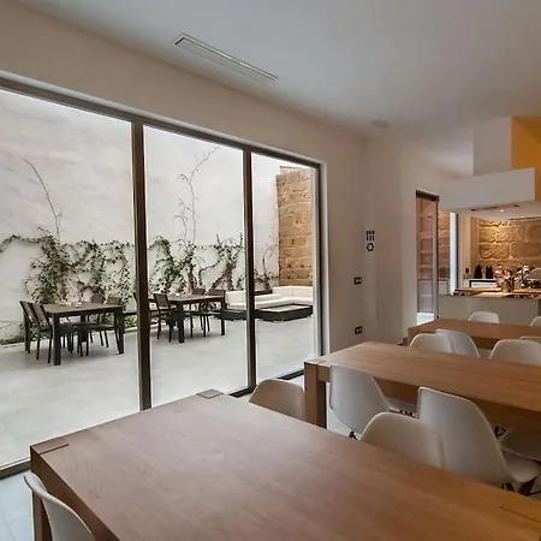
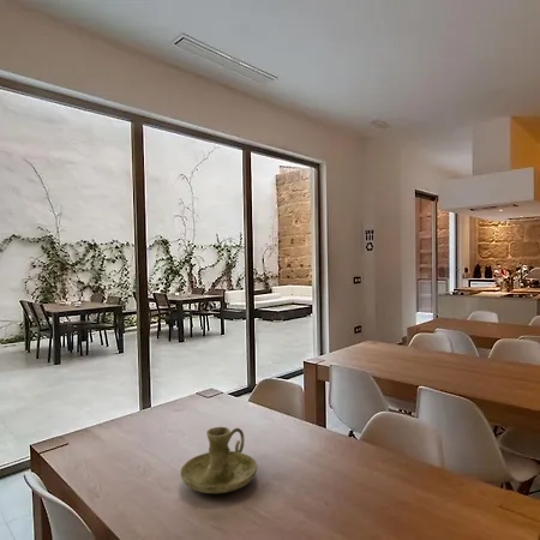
+ candle holder (223, 452)
